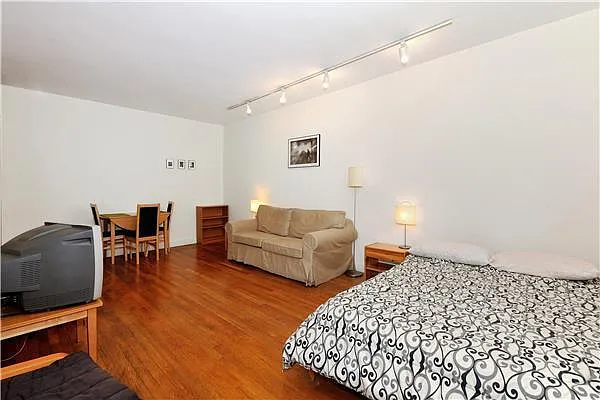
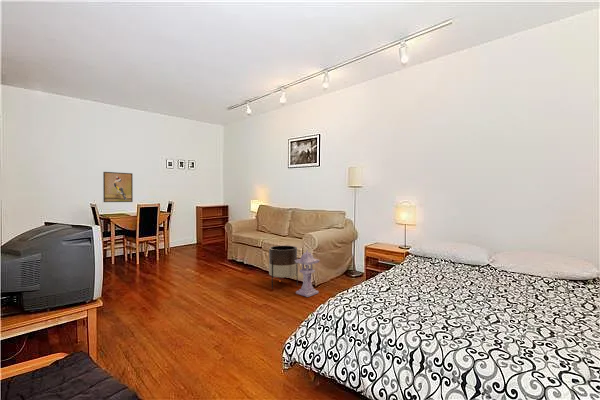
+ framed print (118, 187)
+ planter (282, 266)
+ lantern (307, 271)
